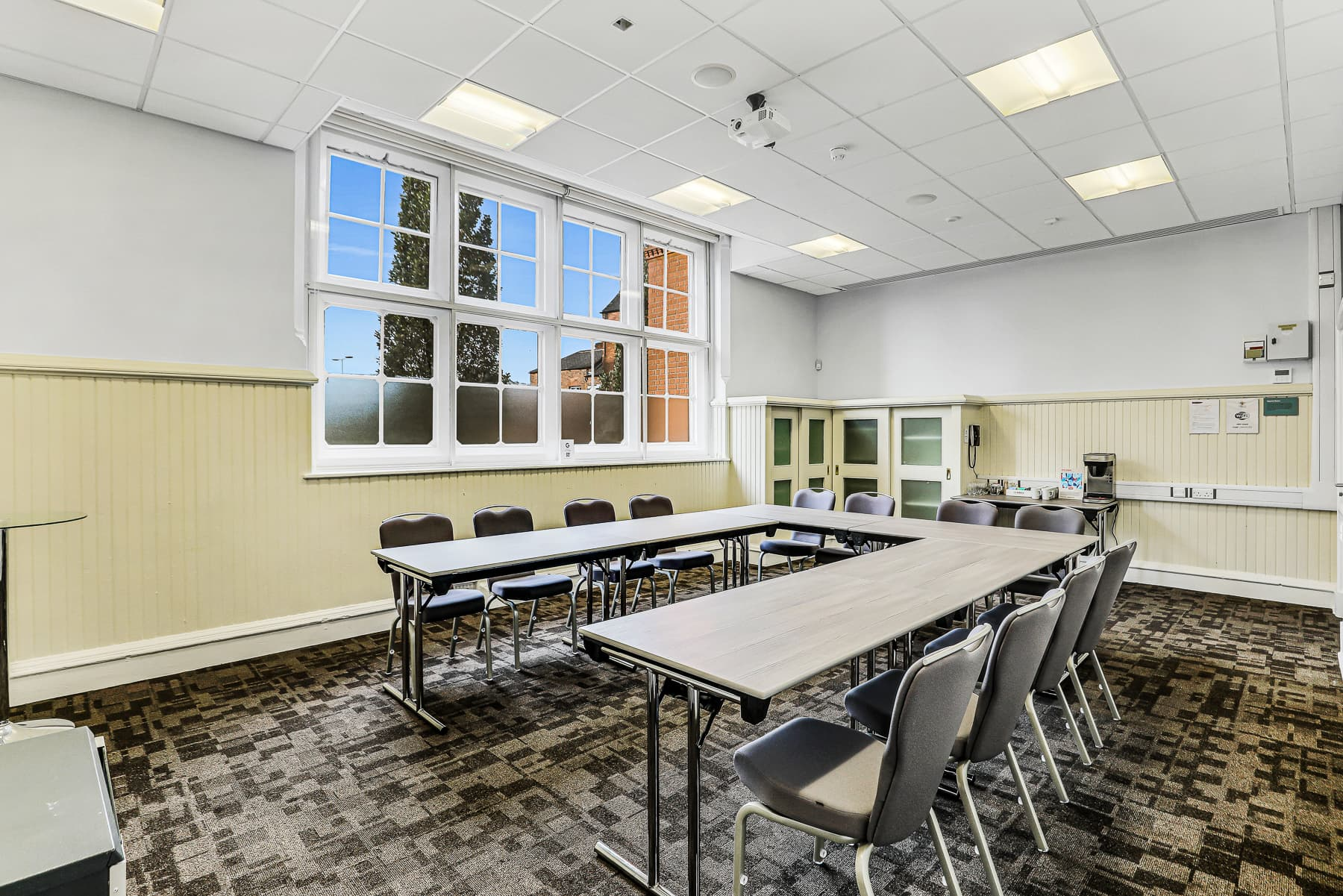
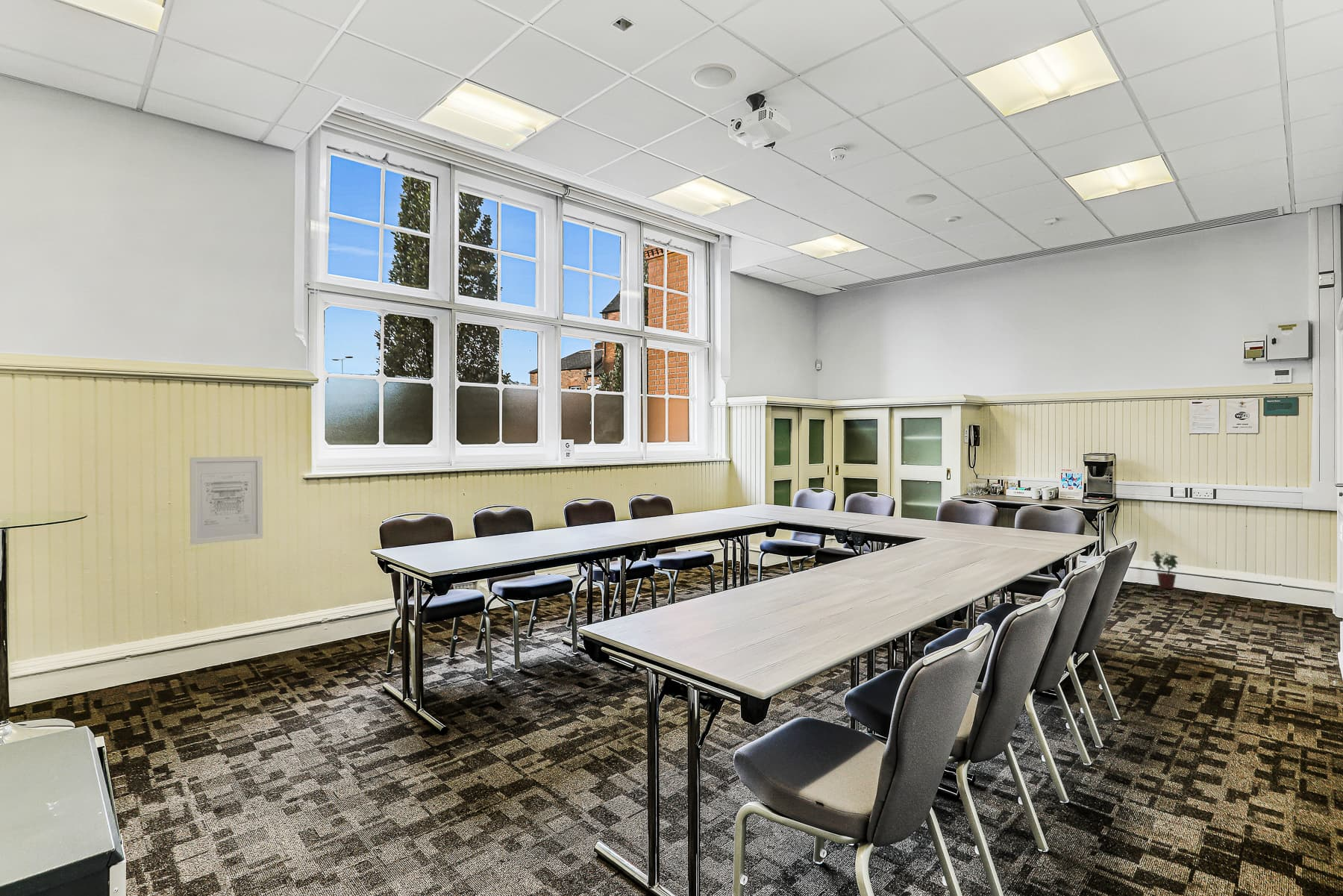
+ wall art (228, 498)
+ potted plant (1164, 569)
